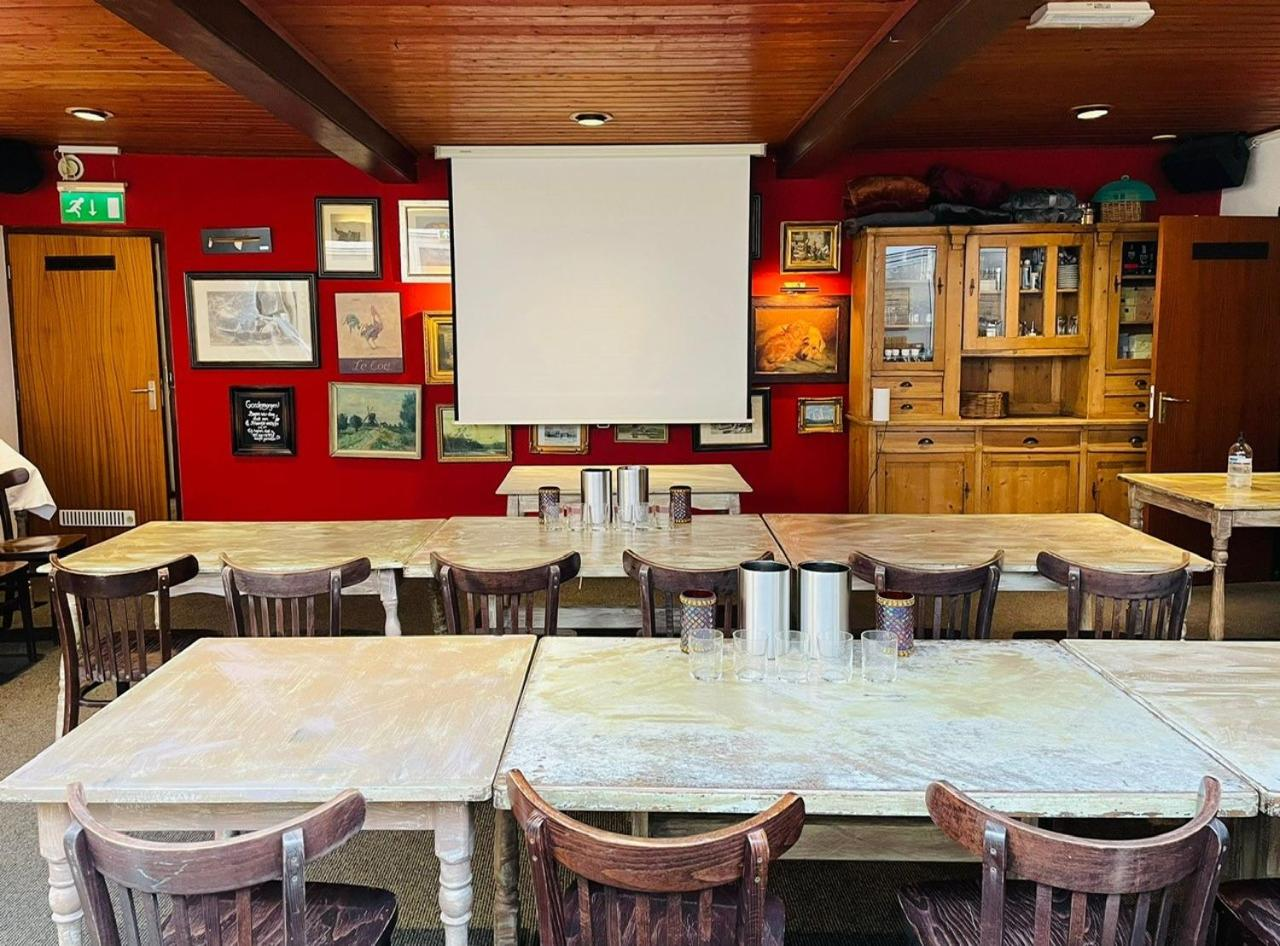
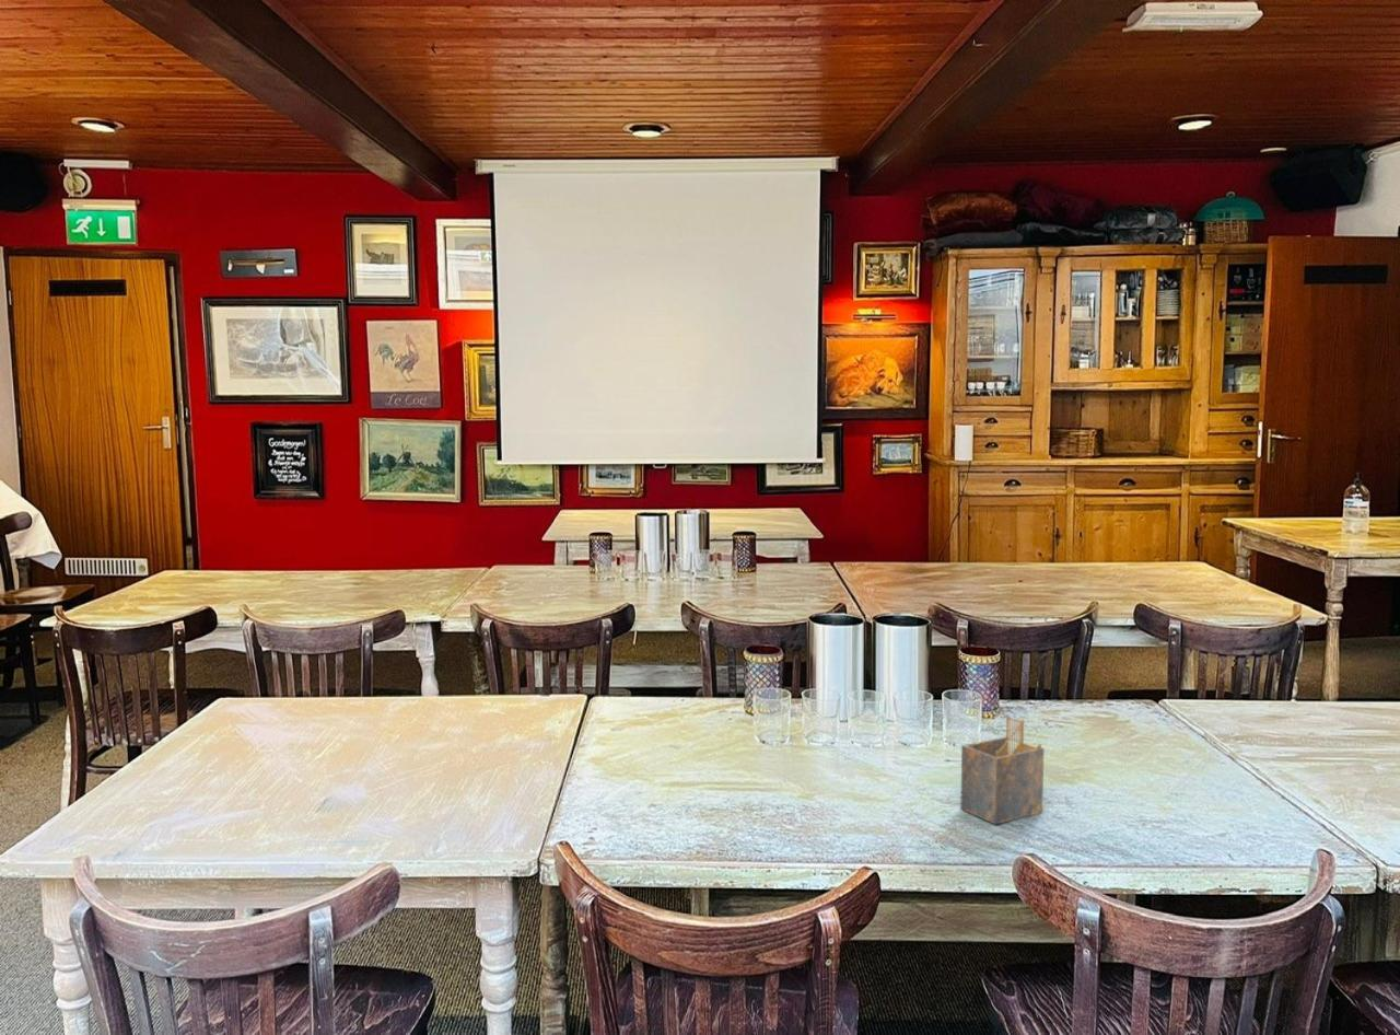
+ napkin holder (1002, 767)
